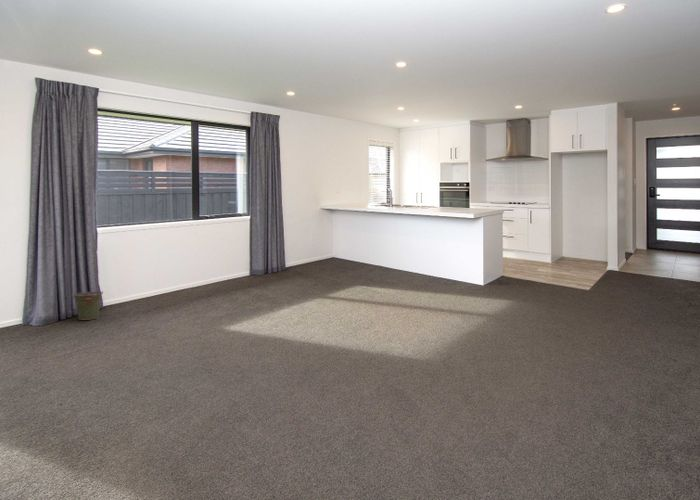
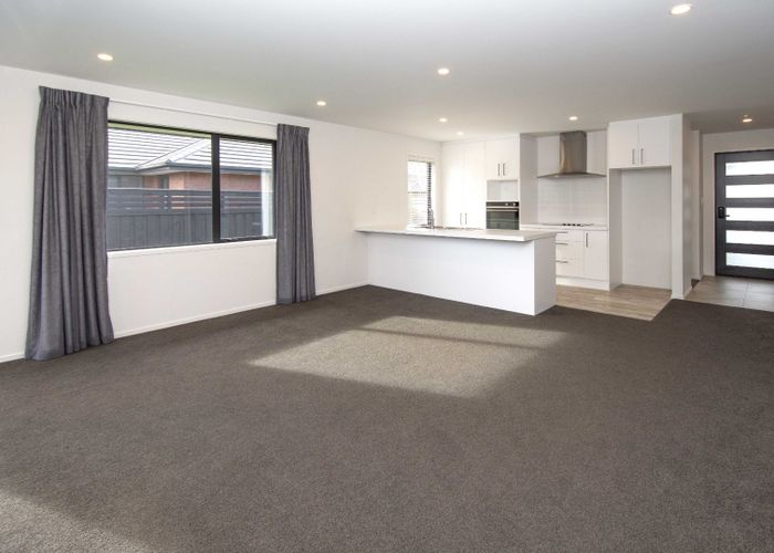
- bucket (87, 305)
